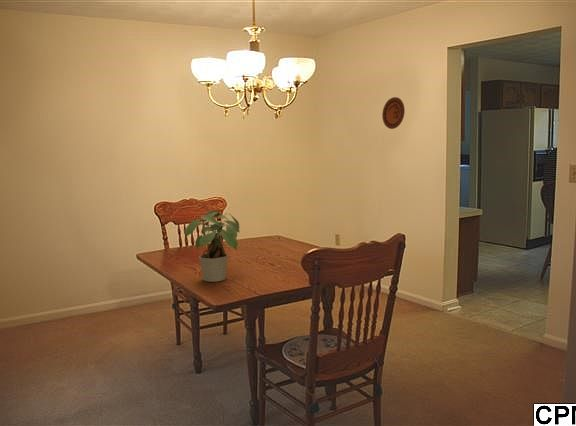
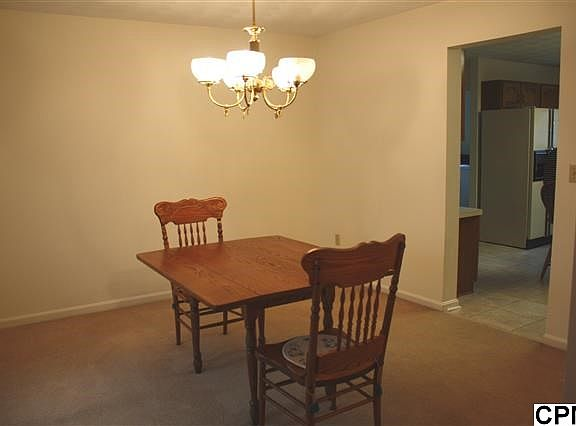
- potted plant (215, 246)
- decorative plate (393, 113)
